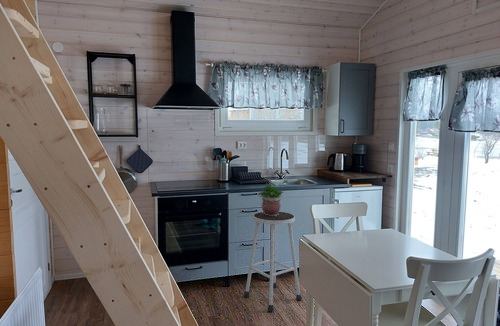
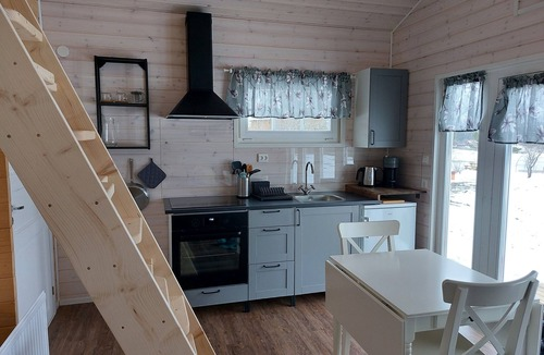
- potted plant (271, 198)
- stool (273, 257)
